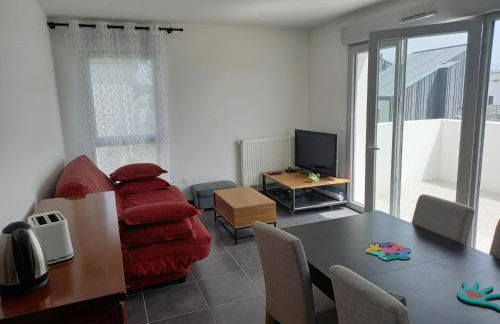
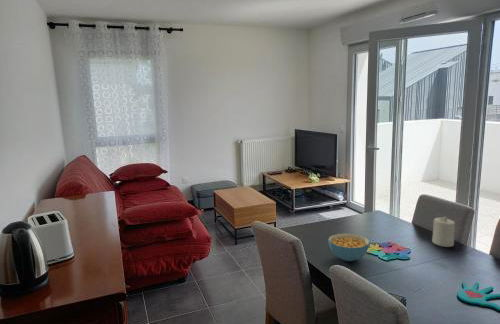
+ cereal bowl (348, 249)
+ candle (443, 229)
